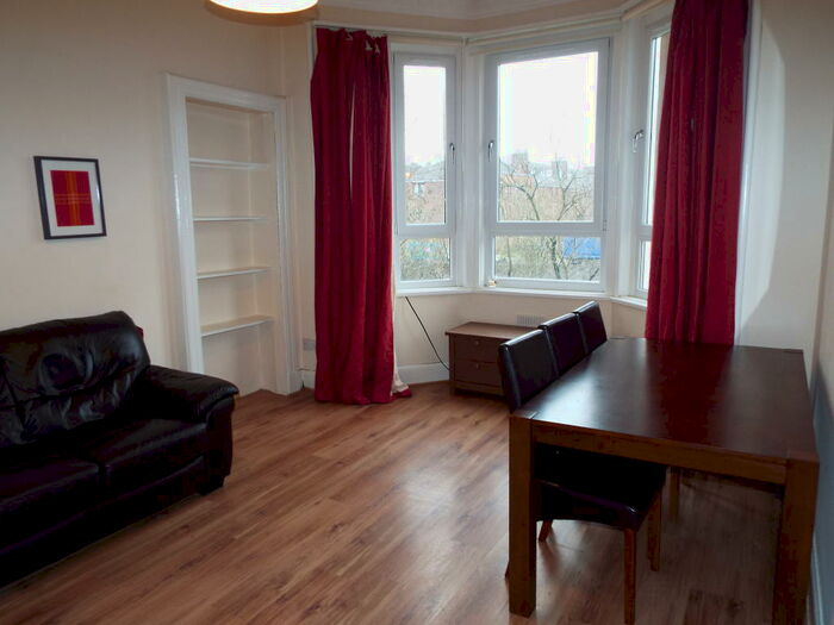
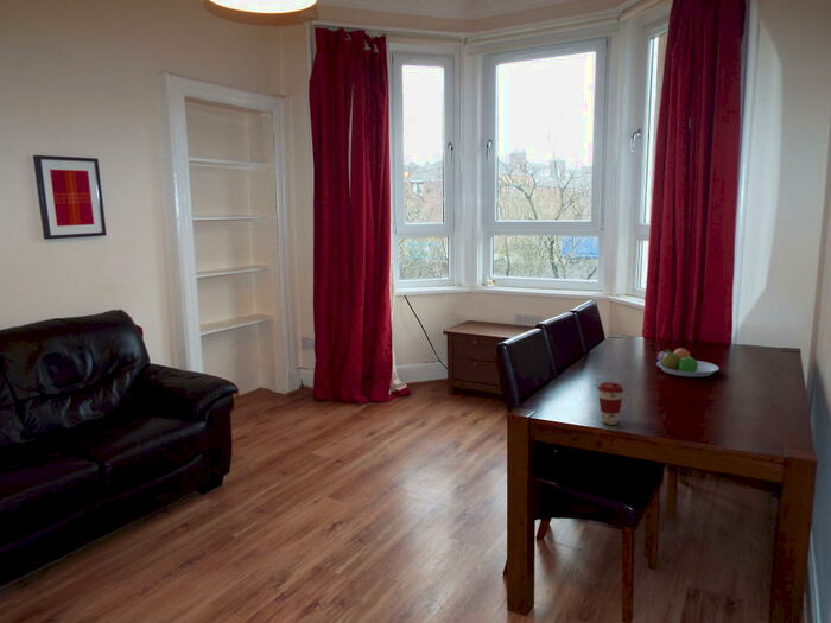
+ coffee cup (610, 403)
+ fruit bowl (686, 360)
